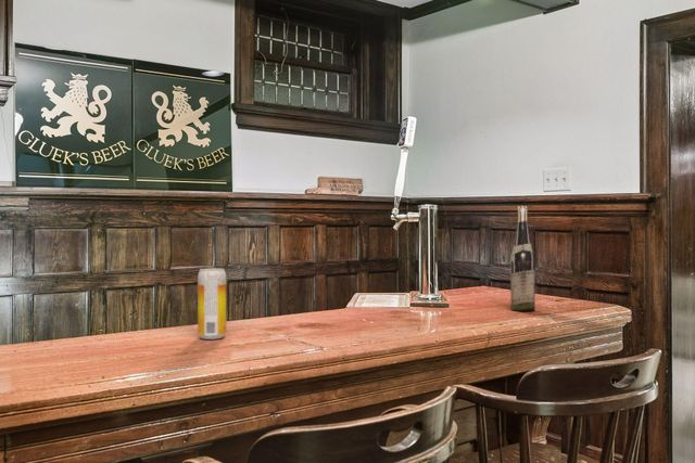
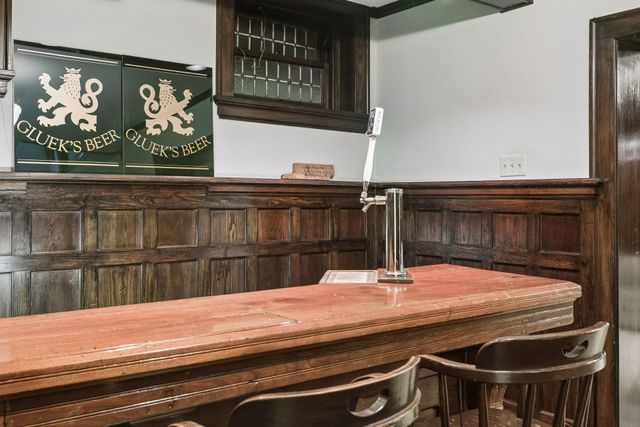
- wine bottle (522, 257)
- beer can (212, 303)
